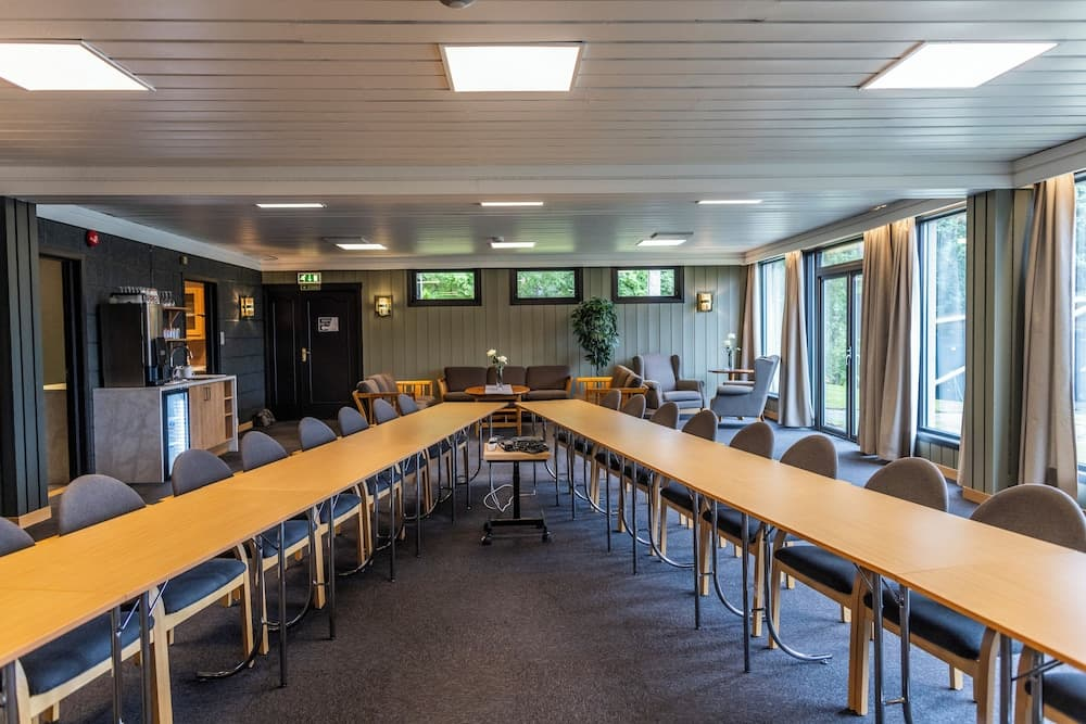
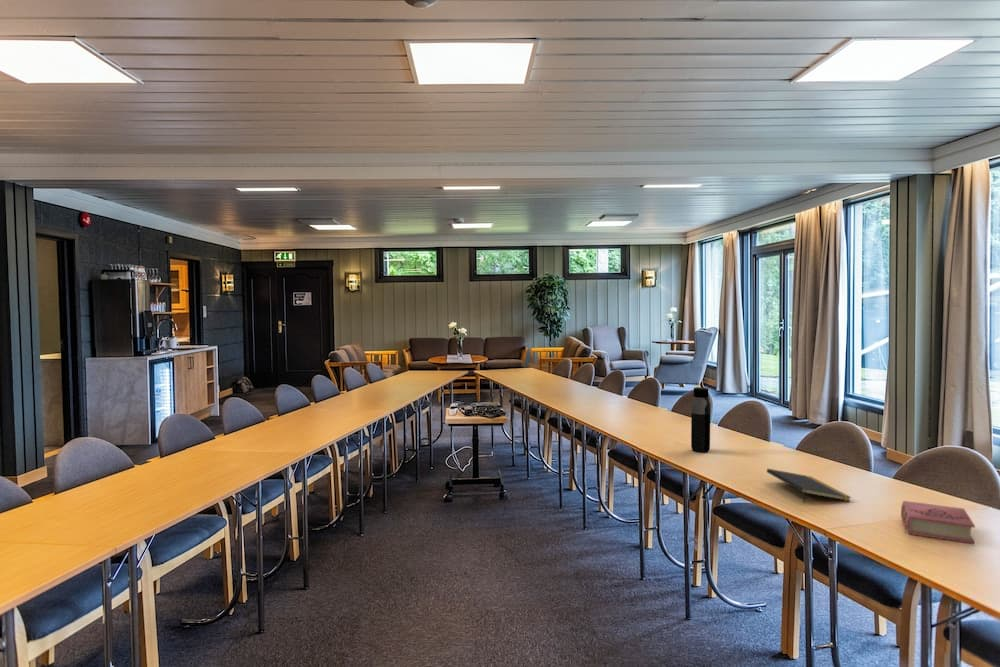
+ water bottle (700, 419)
+ notepad (806, 484)
+ book (934, 520)
